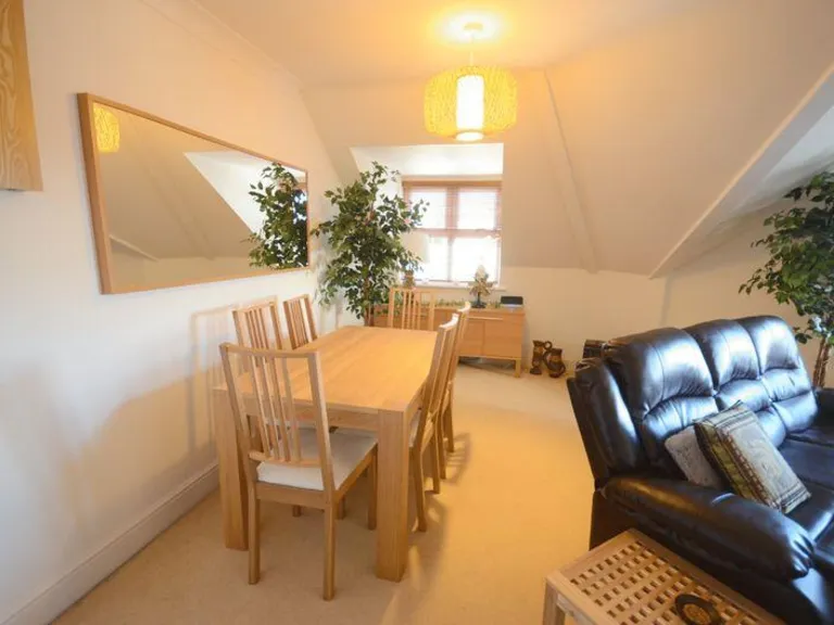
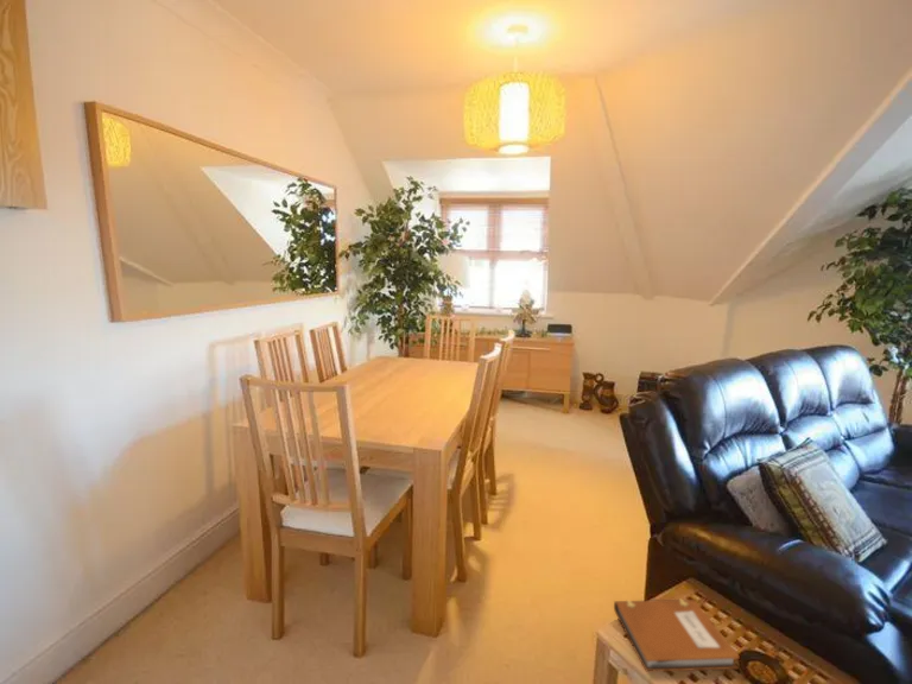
+ notebook (673, 631)
